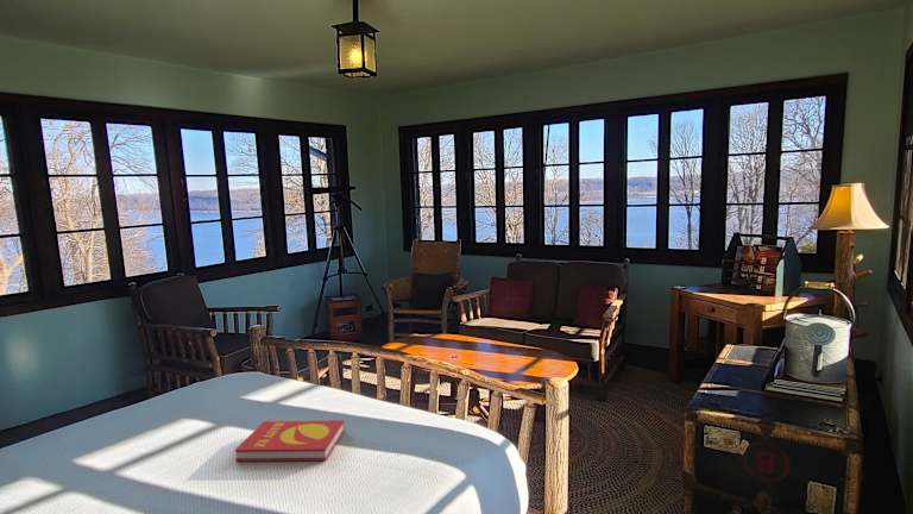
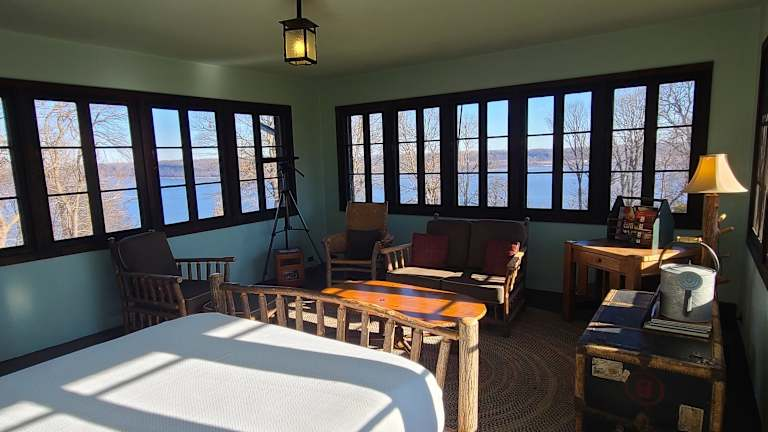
- book (292, 439)
